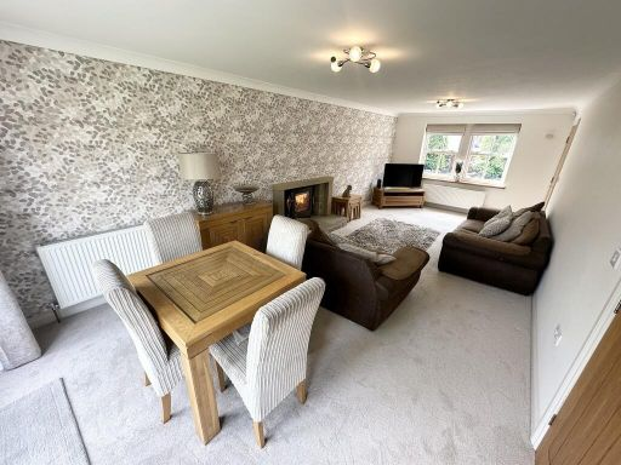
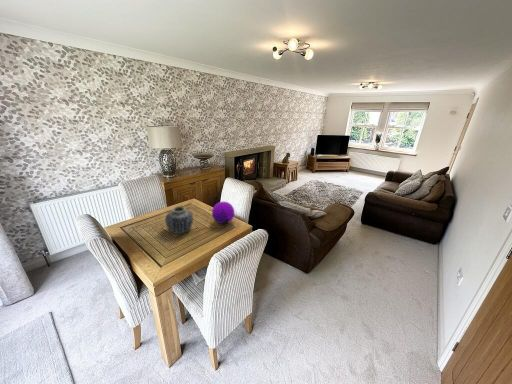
+ decorative orb (223, 212)
+ vase (179, 218)
